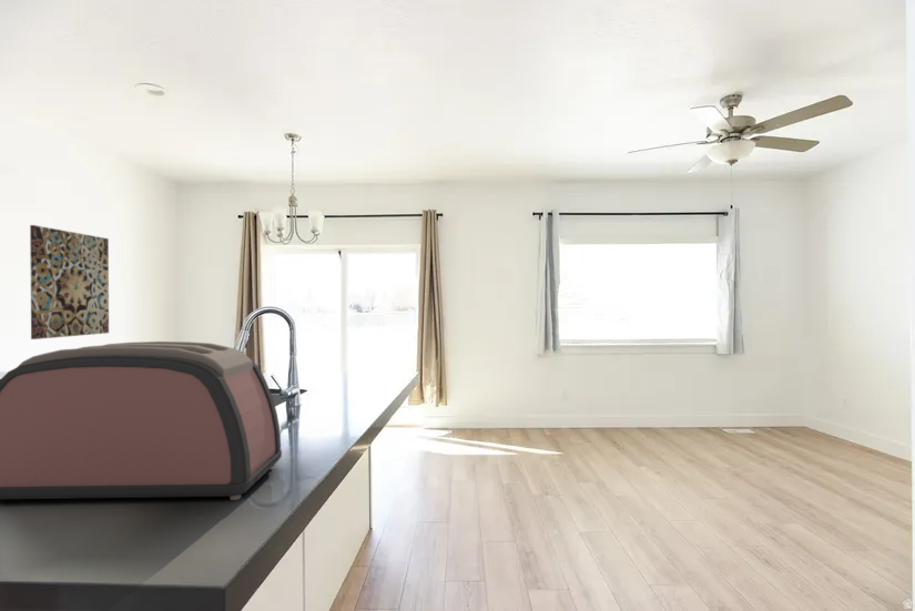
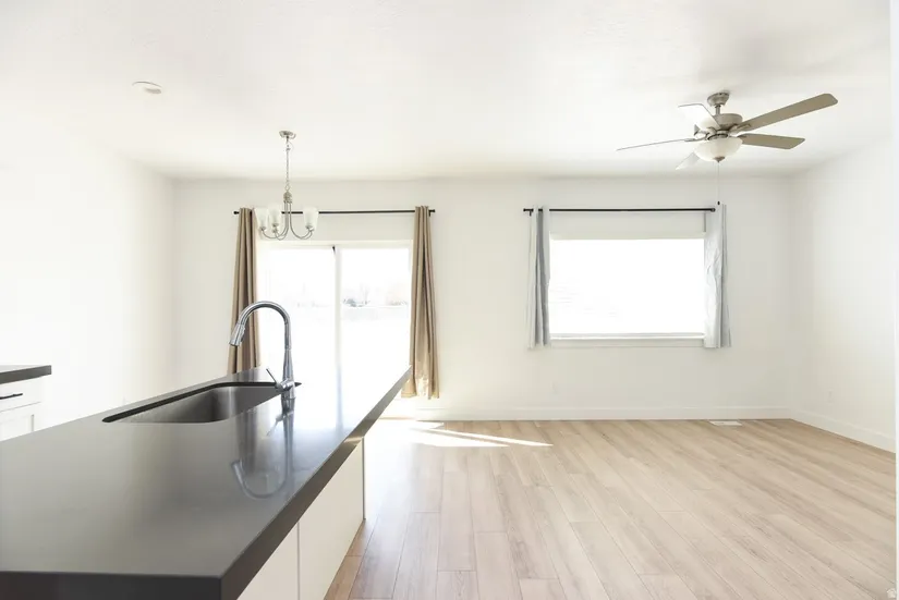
- toaster (133, 414)
- wall art (72, 284)
